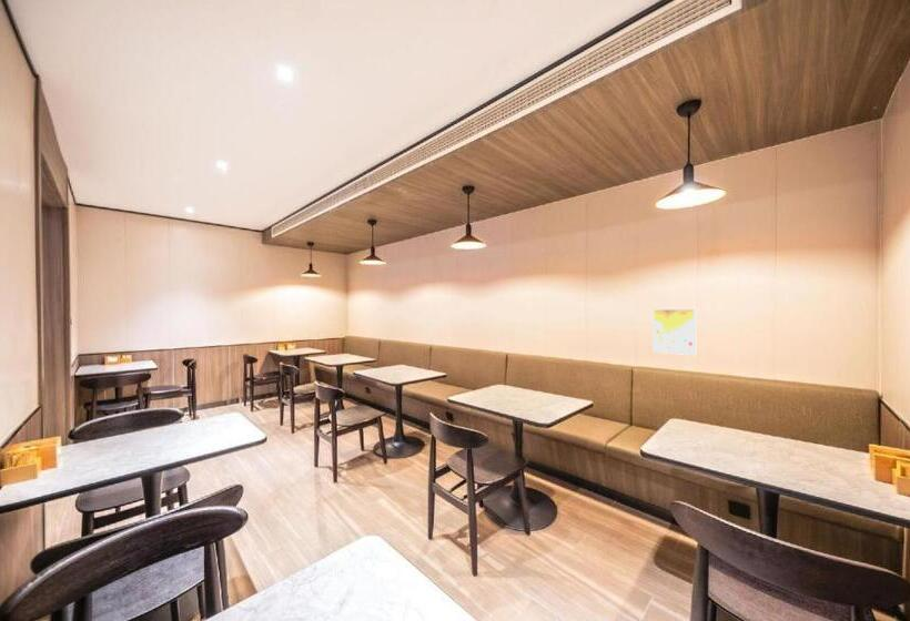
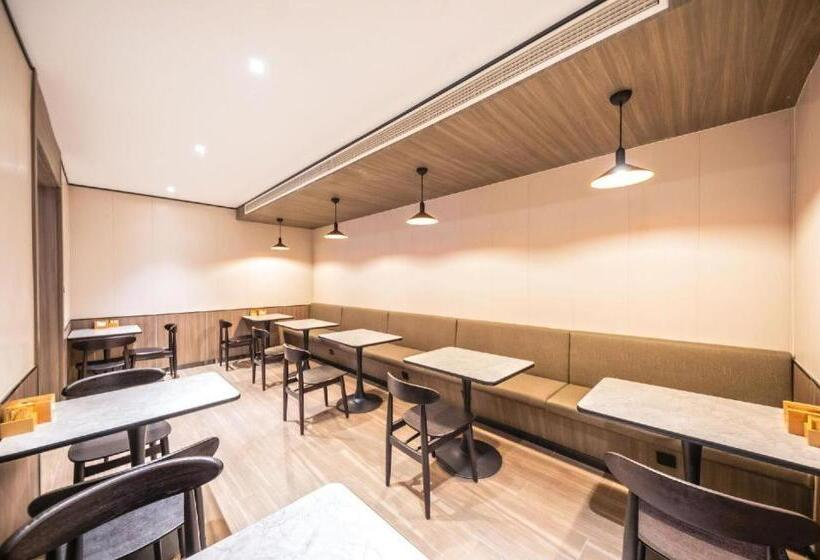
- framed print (674, 330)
